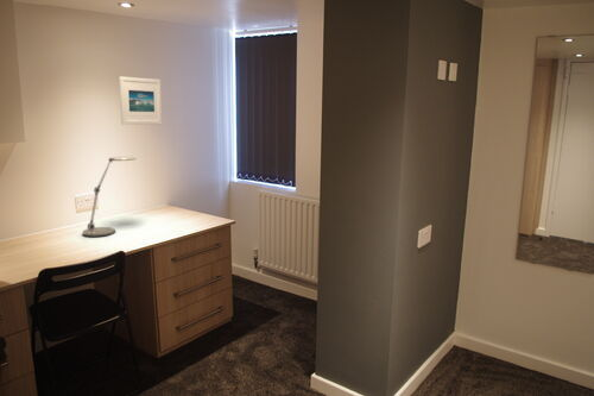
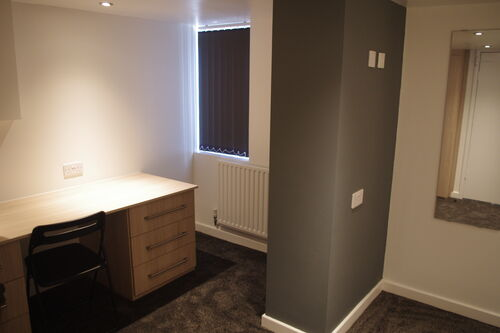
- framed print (140, 101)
- desk lamp (99, 191)
